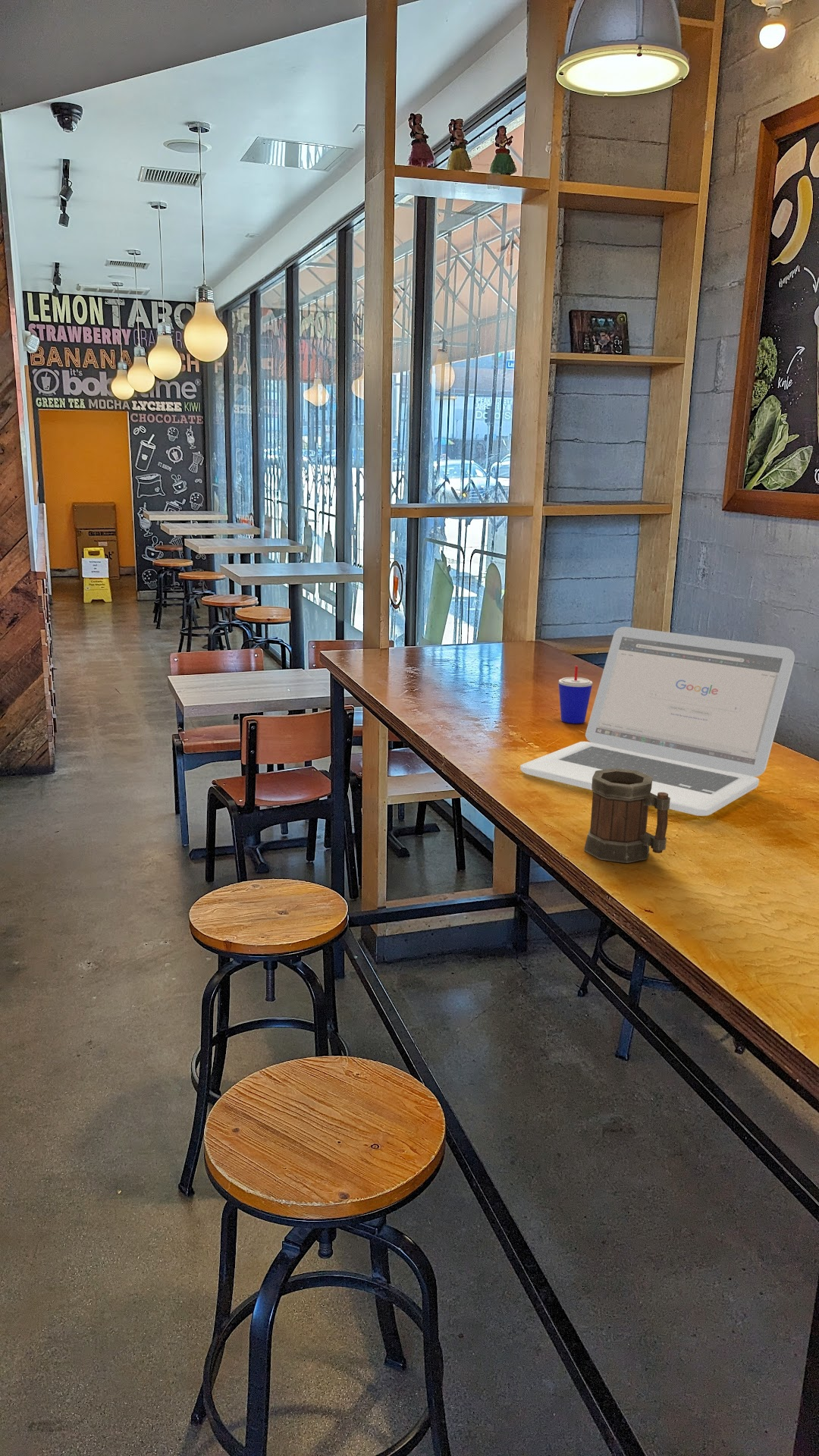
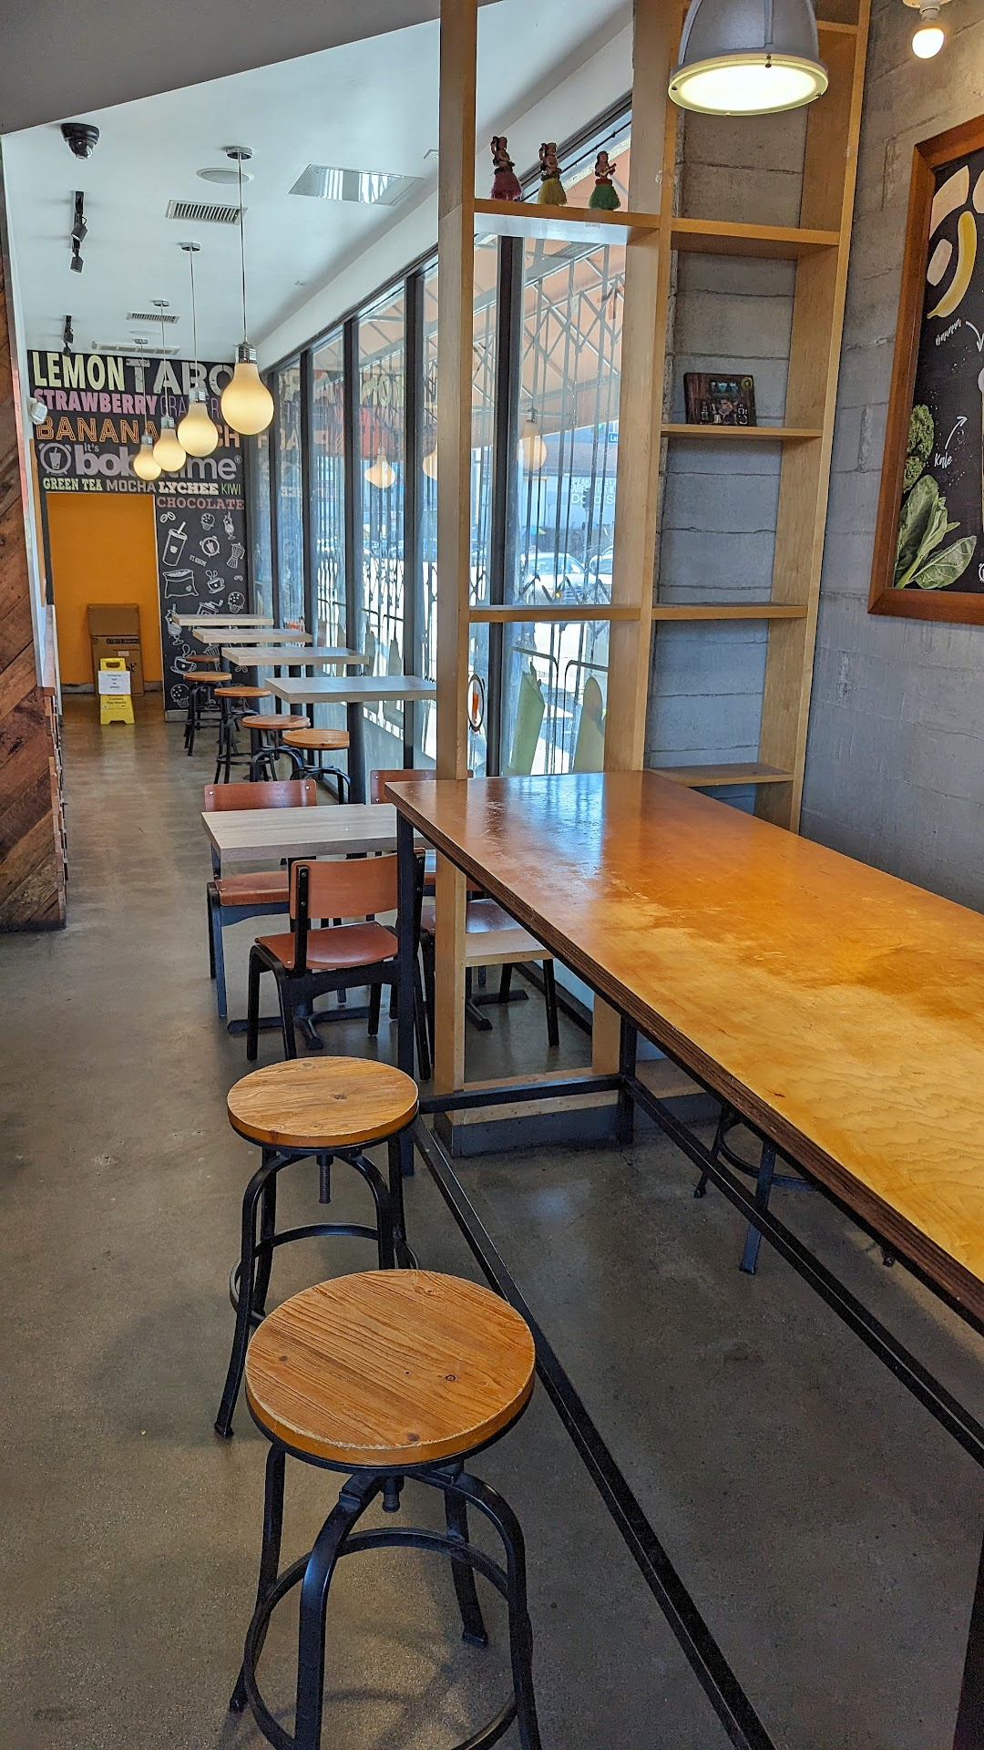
- laptop (655, 713)
- beverage cup (574, 693)
- mug (627, 816)
